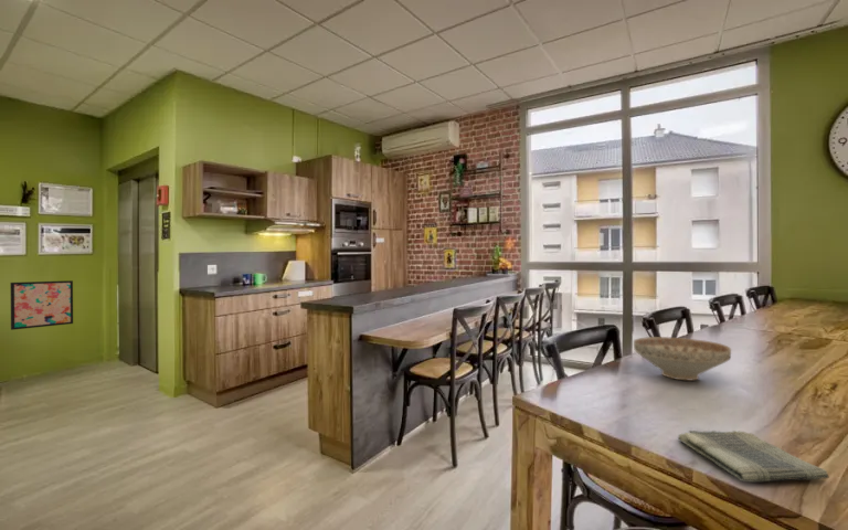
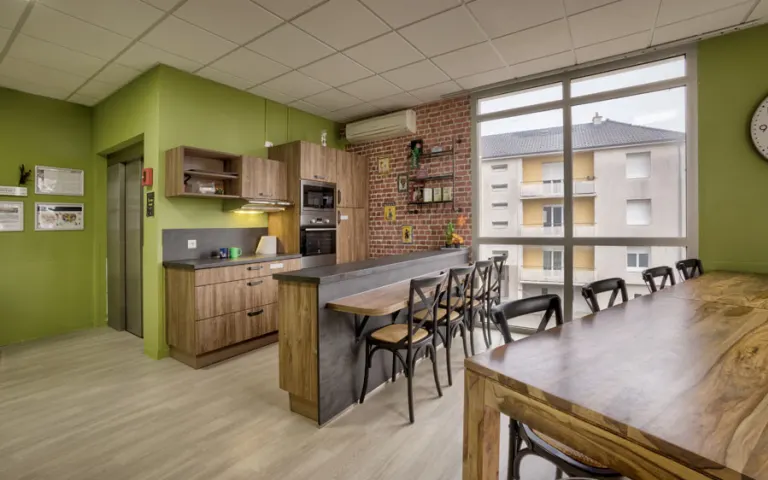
- dish towel (744, 451)
- wall art (43, 304)
- decorative bowl (679, 359)
